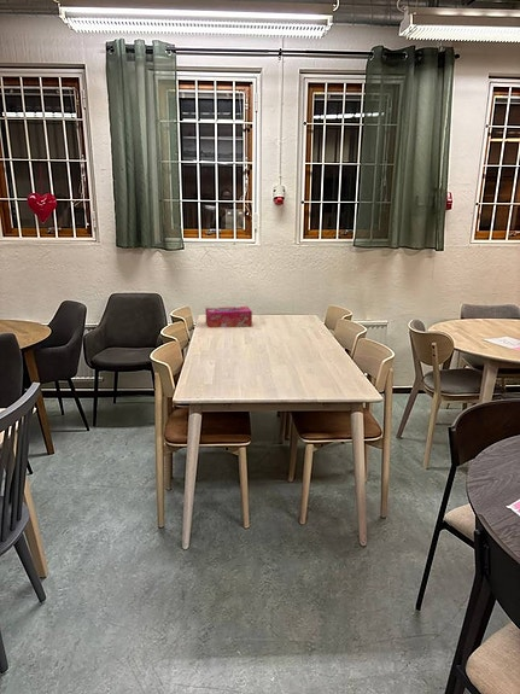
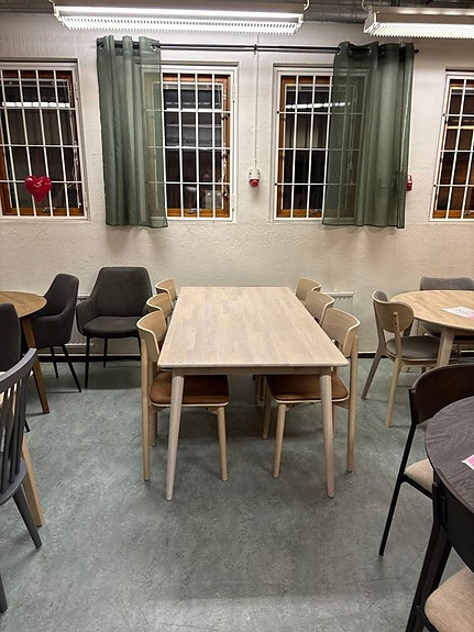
- tissue box (228, 316)
